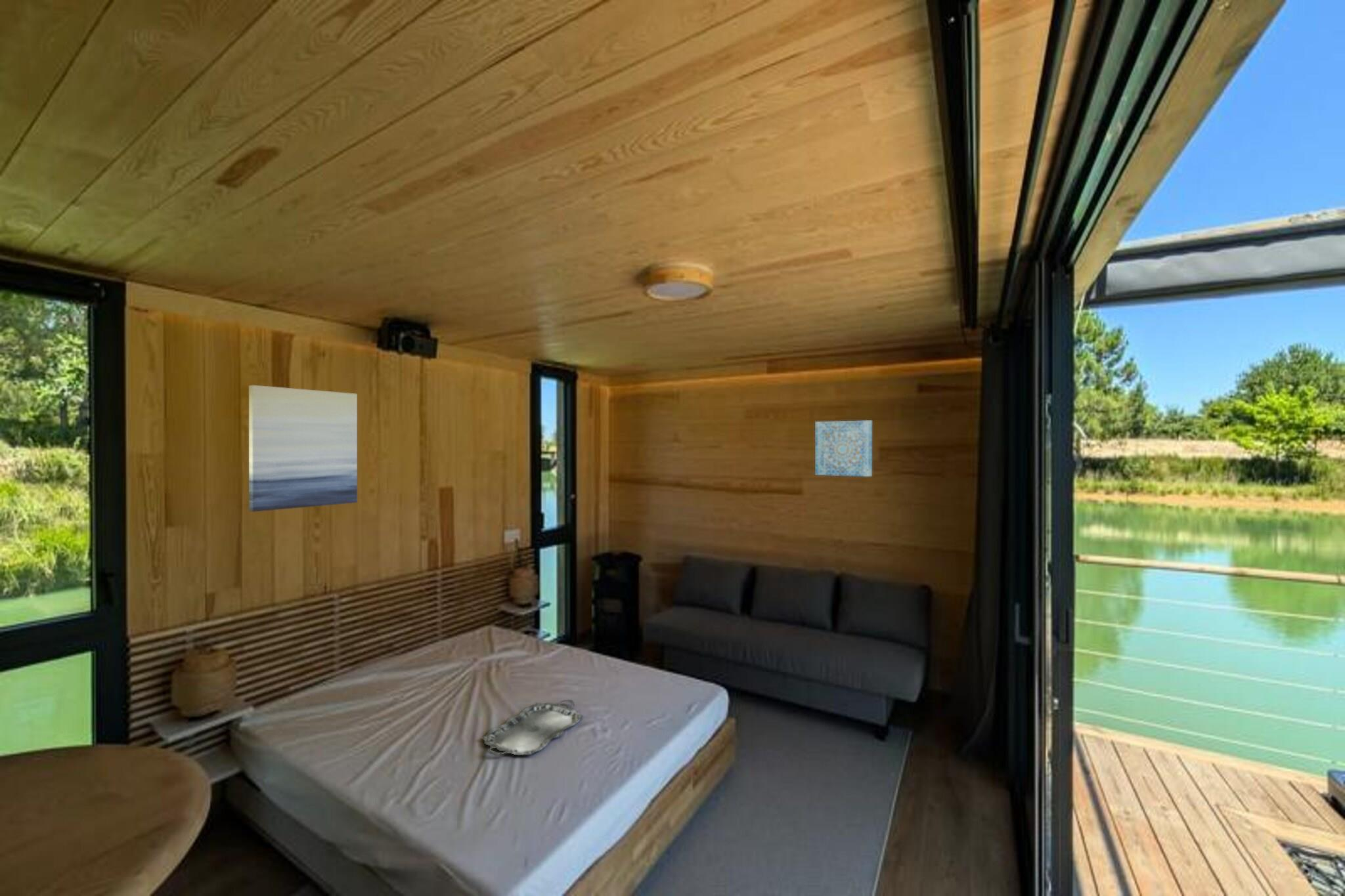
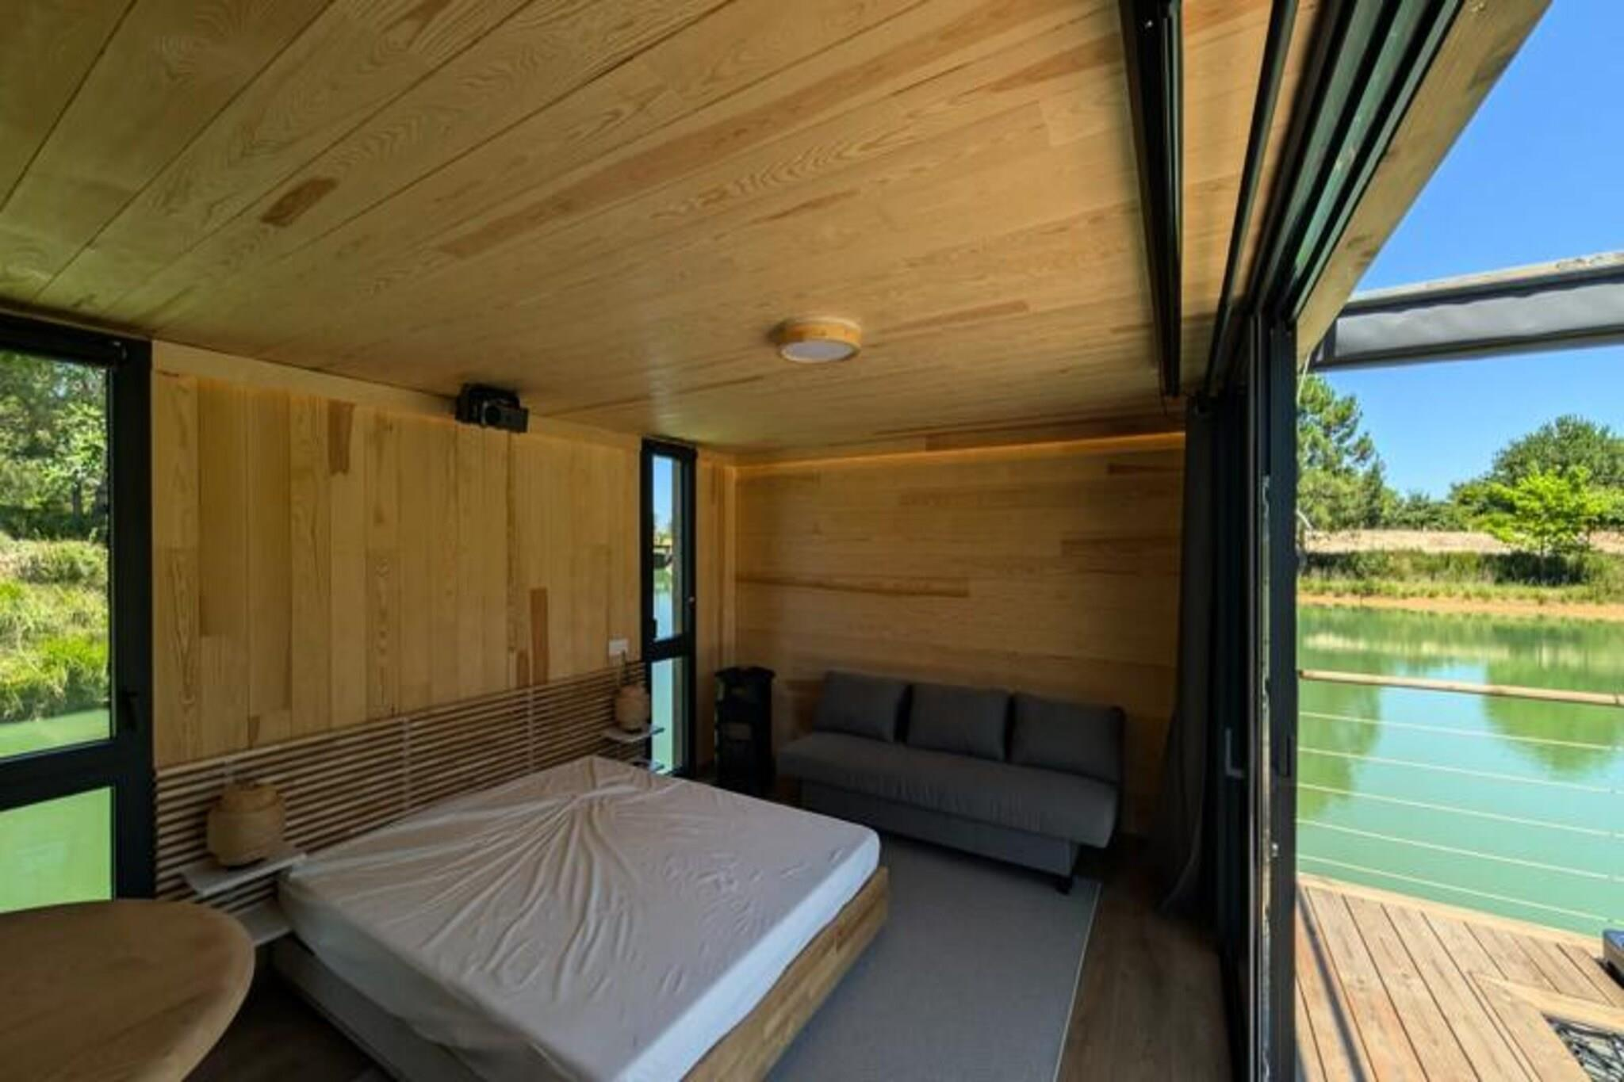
- wall art (307, 448)
- serving tray (534, 727)
- wall art (843, 448)
